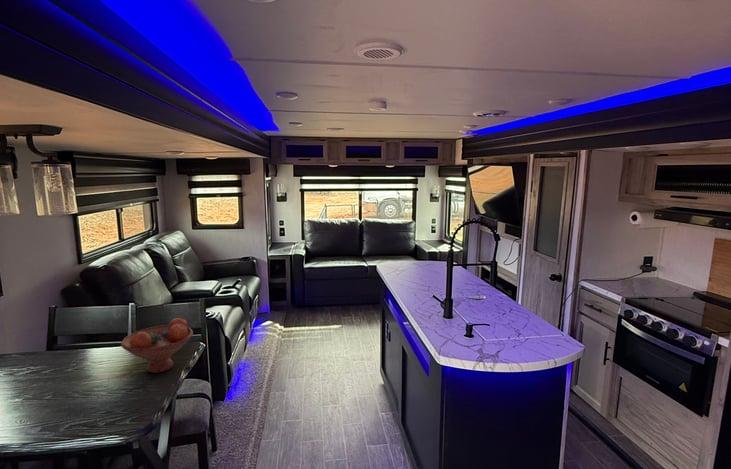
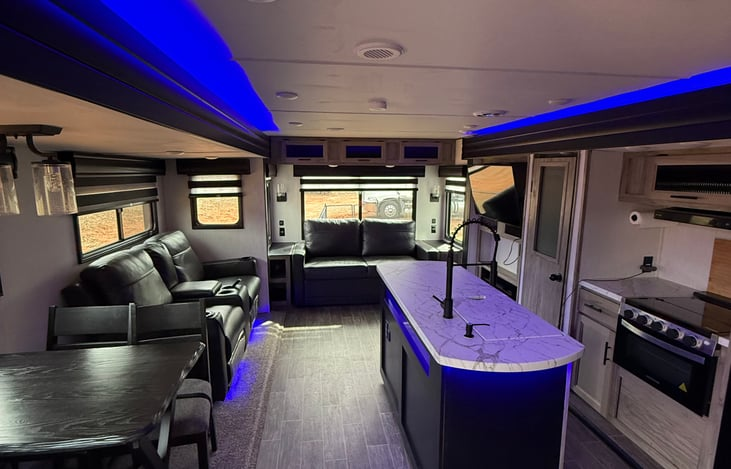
- fruit bowl (159, 345)
